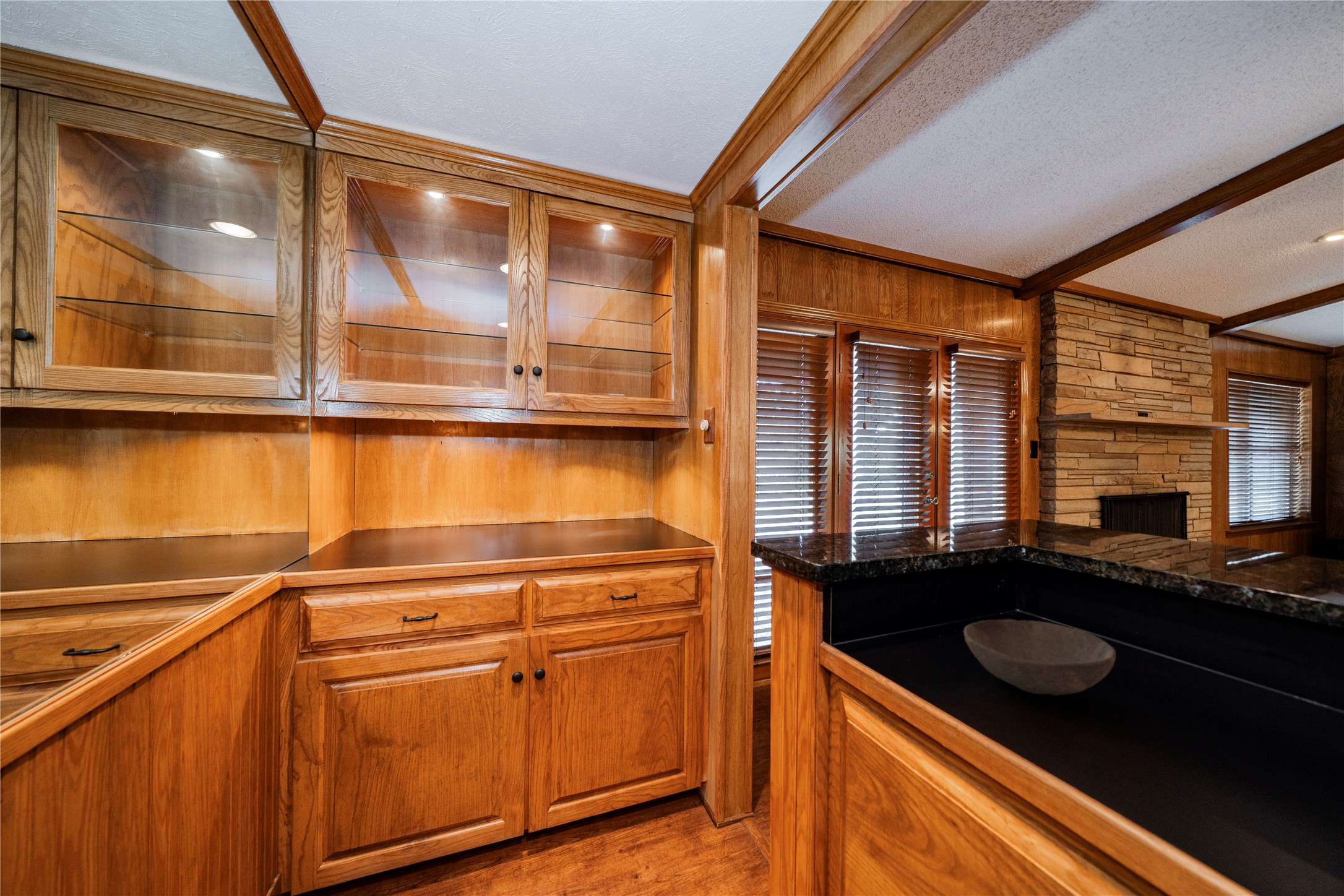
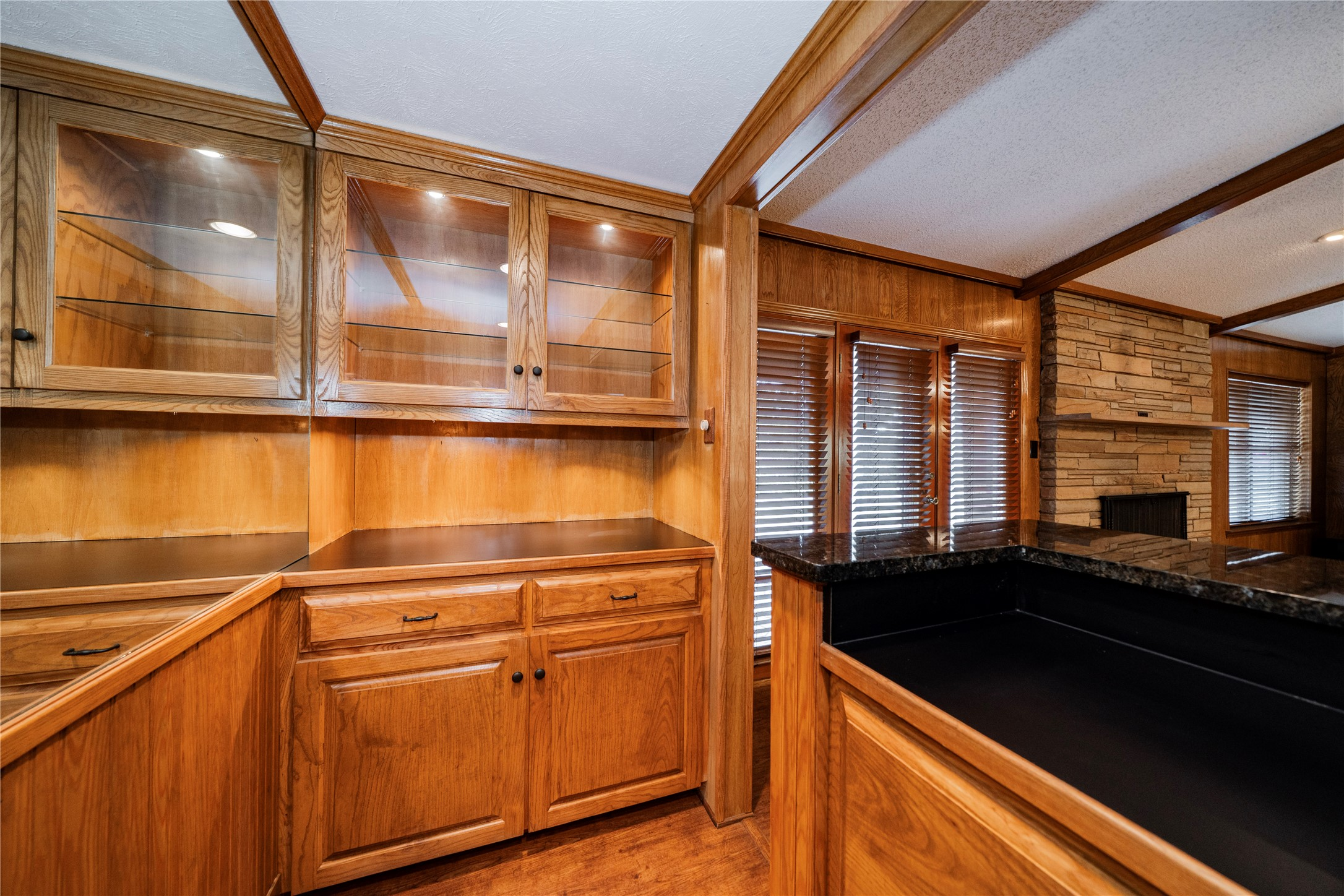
- bowl (1033, 659)
